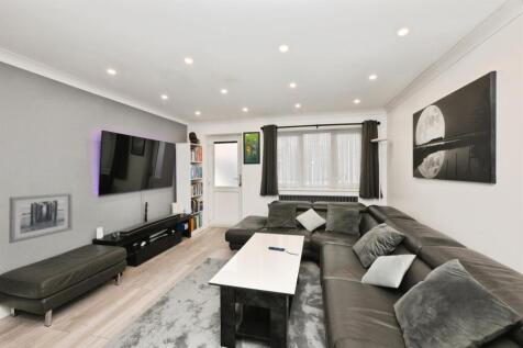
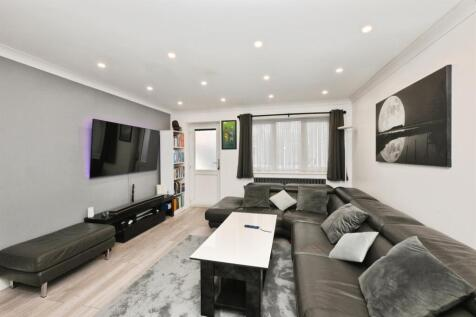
- wall art (44, 215)
